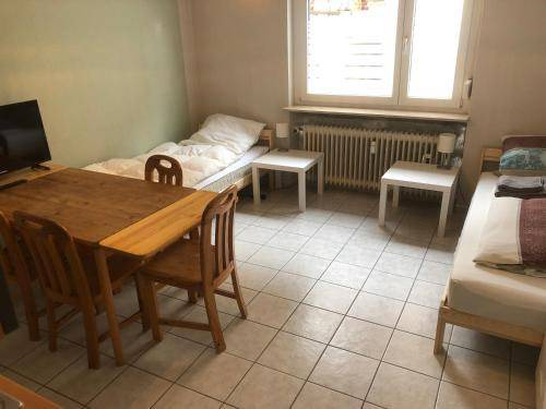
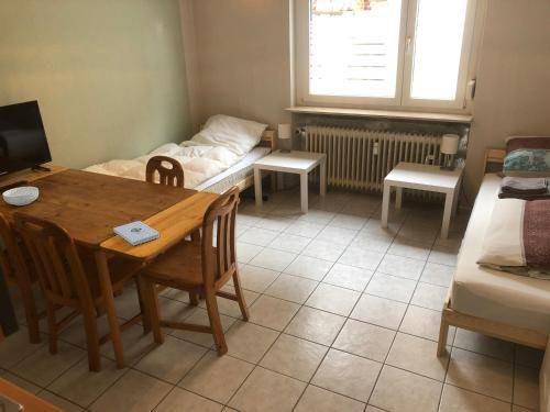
+ cereal bowl (22, 197)
+ notepad (136, 232)
